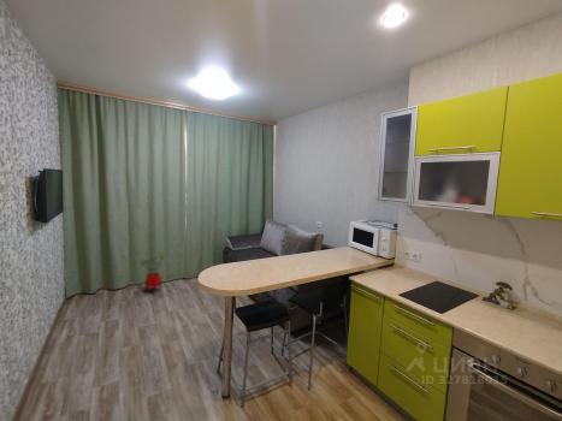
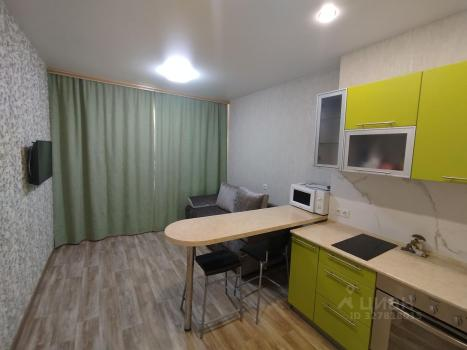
- house plant (154, 272)
